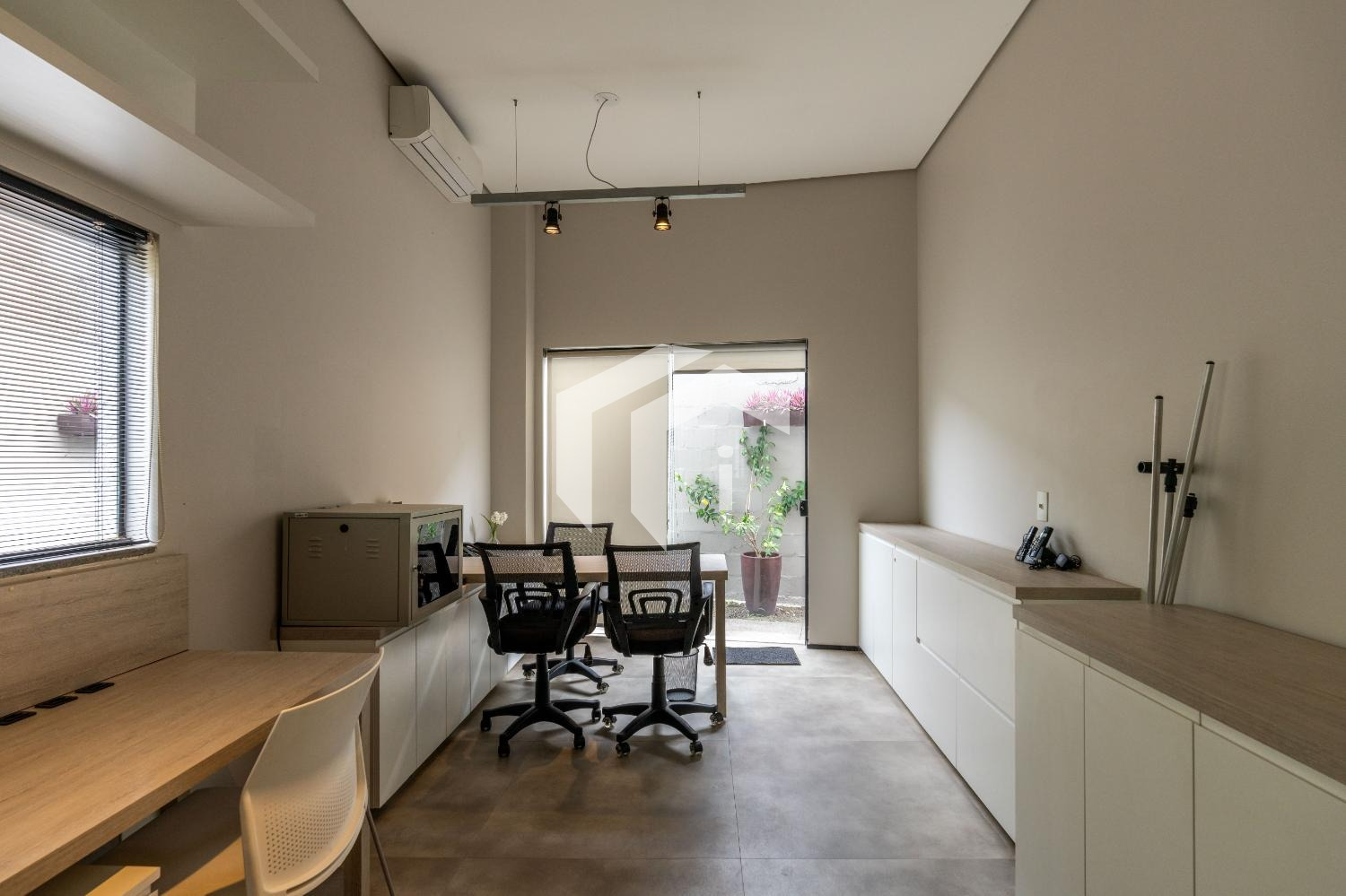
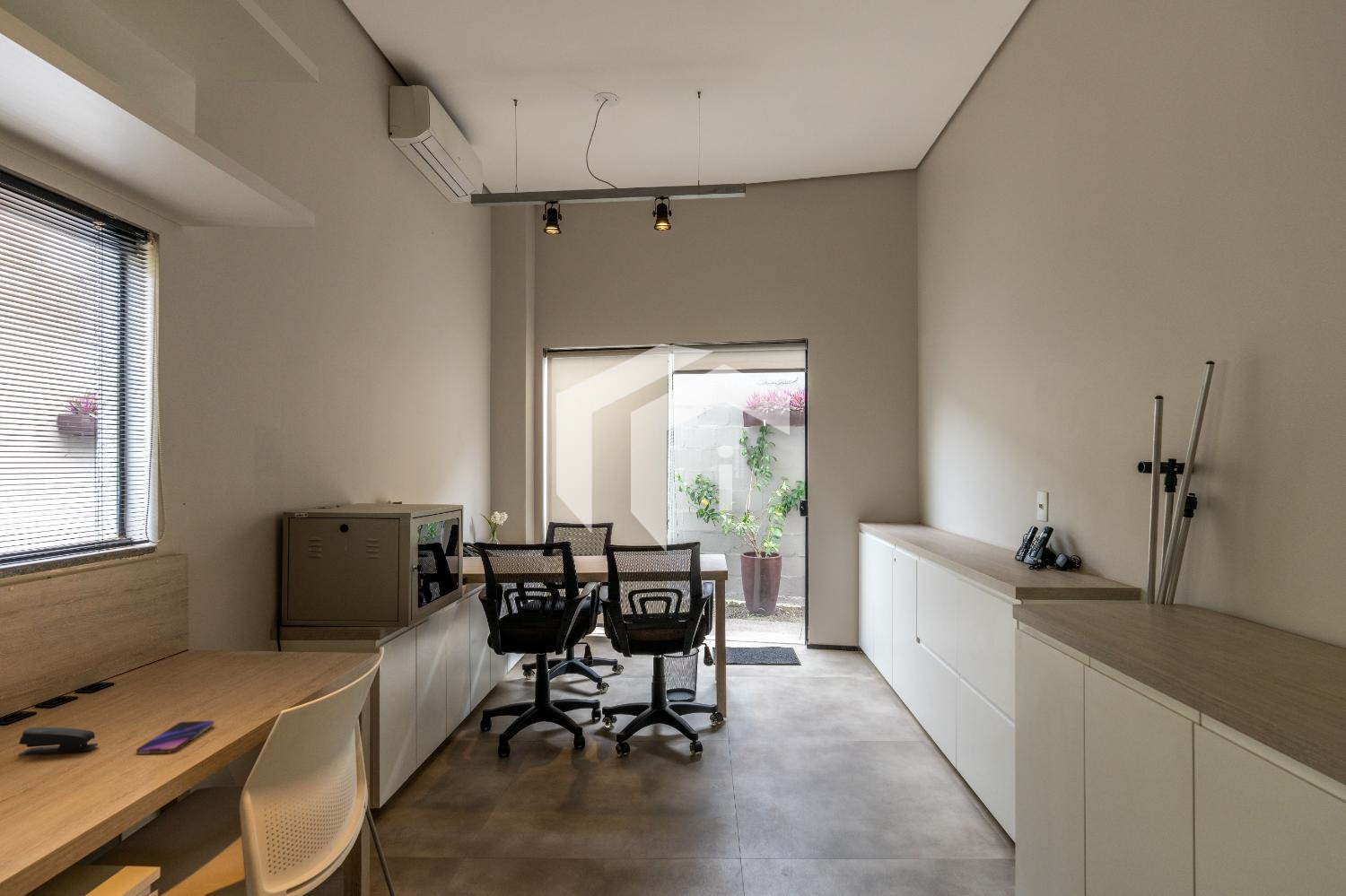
+ stapler (58, 738)
+ smartphone (177, 736)
